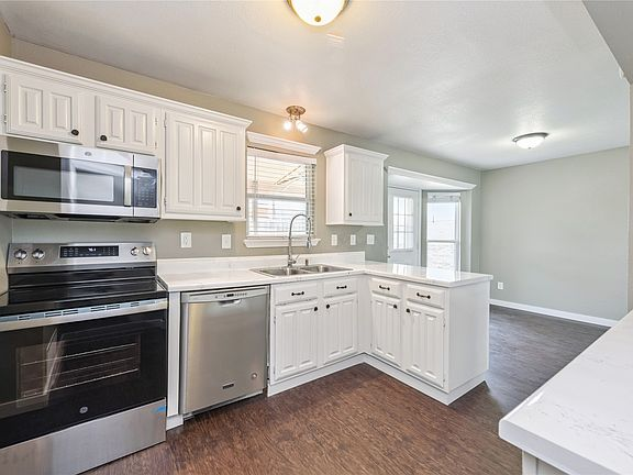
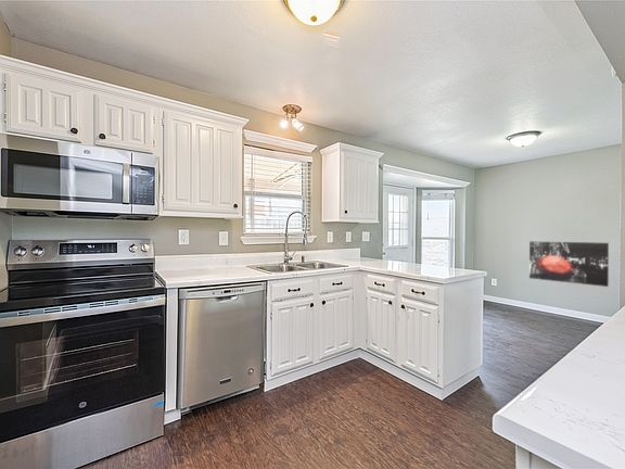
+ wall art (565, 262)
